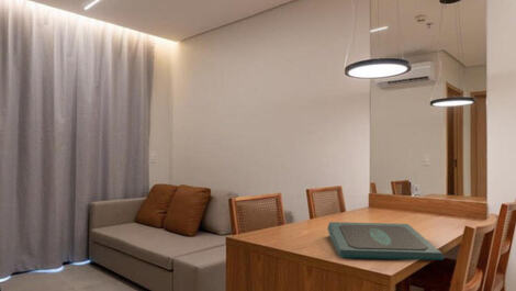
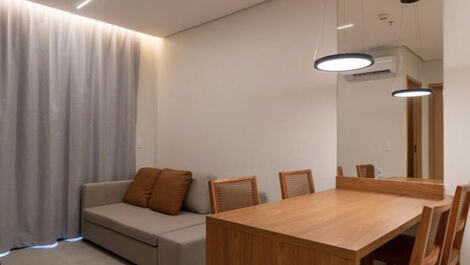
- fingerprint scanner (378, 238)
